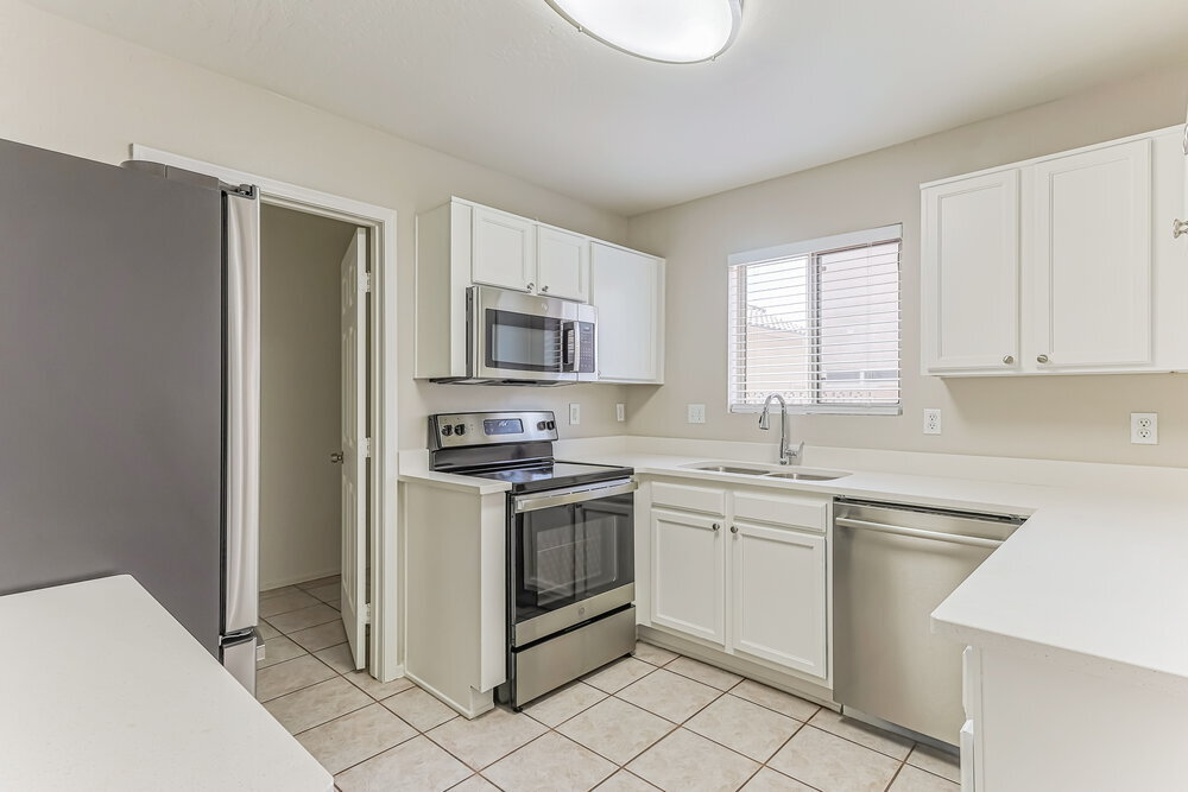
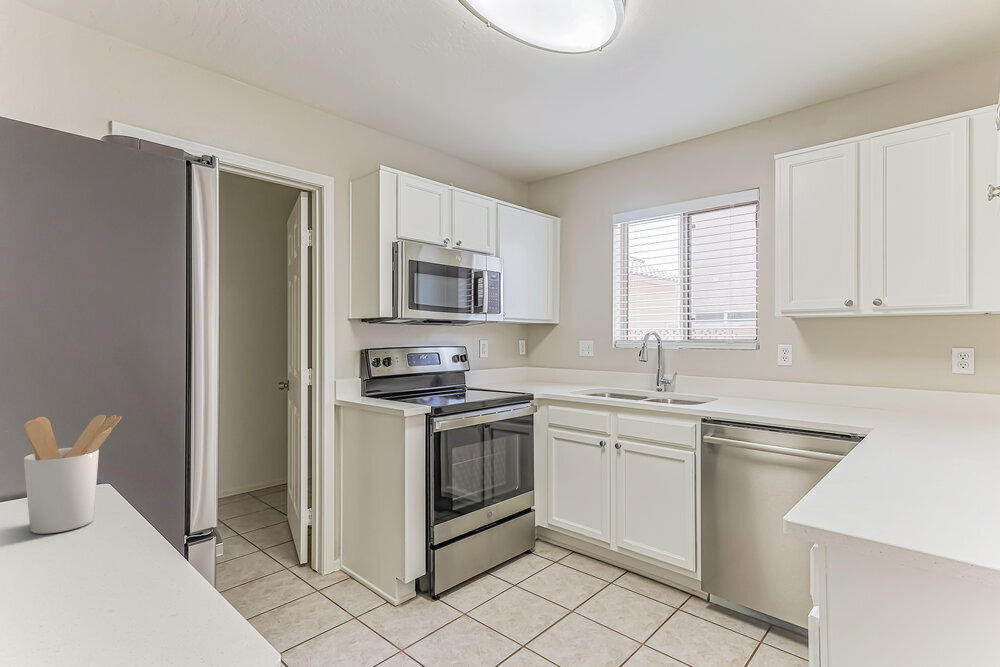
+ utensil holder (77, 467)
